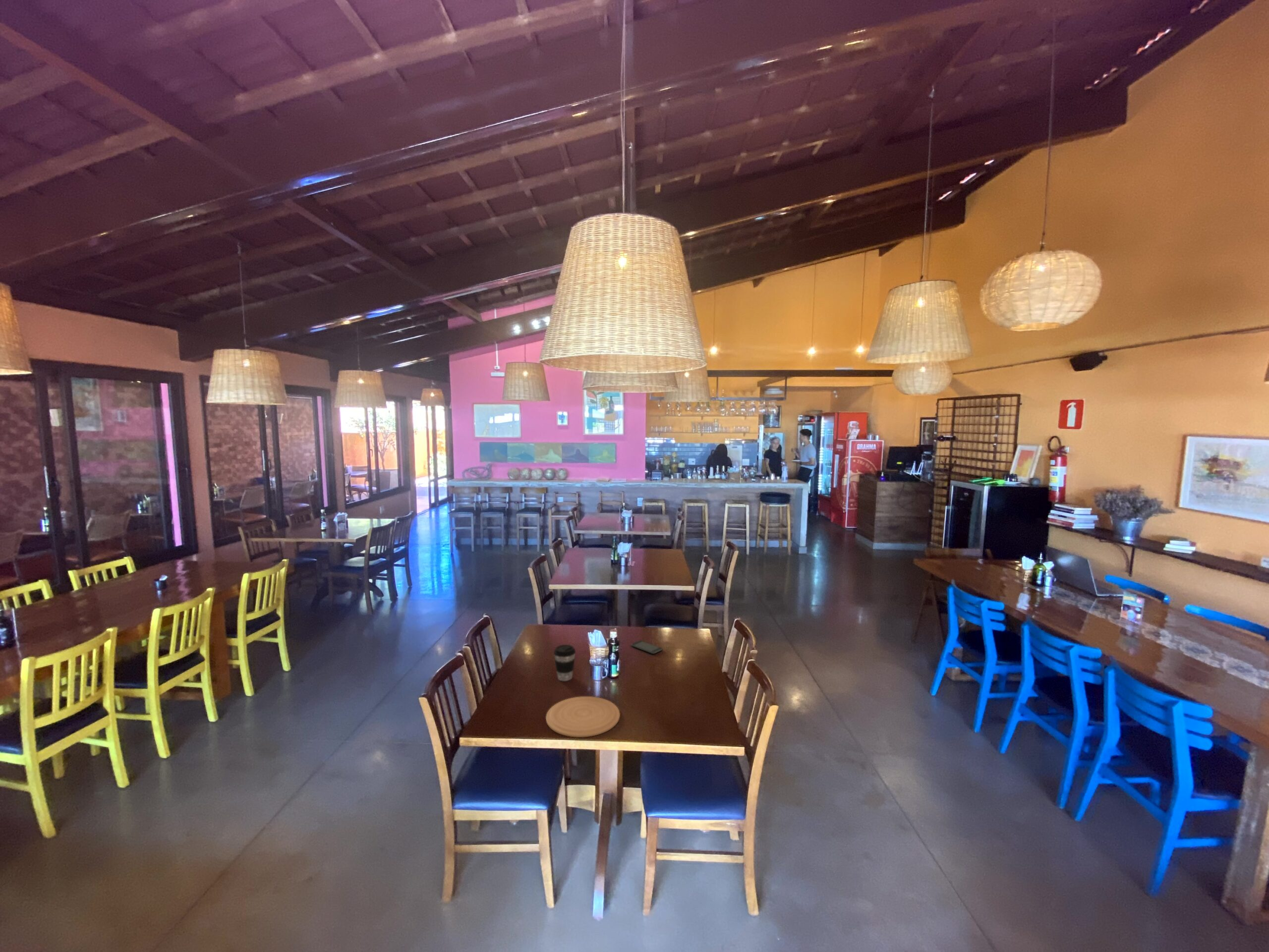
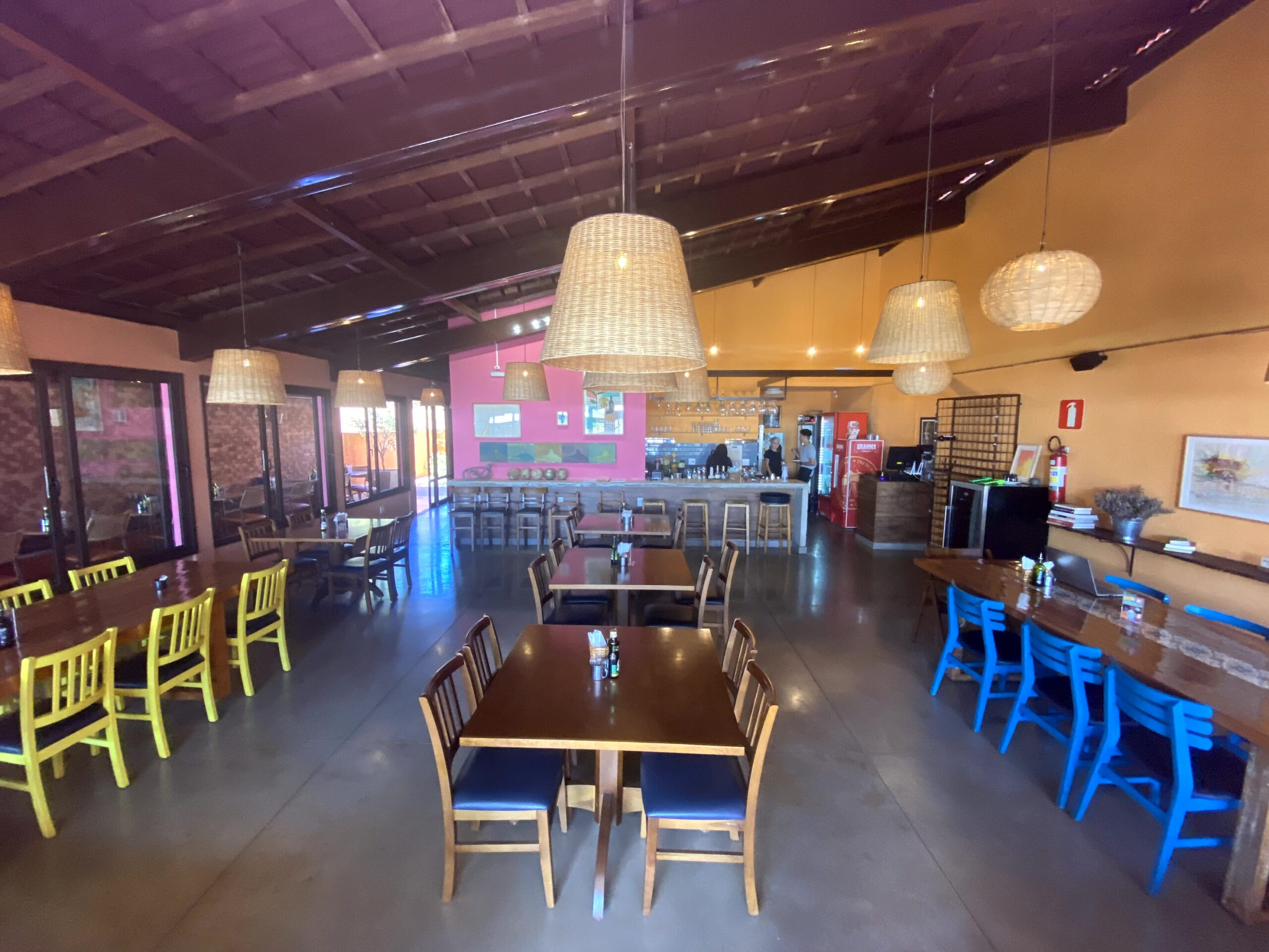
- plate (583, 715)
- smartphone (646, 647)
- coffee cup (565, 663)
